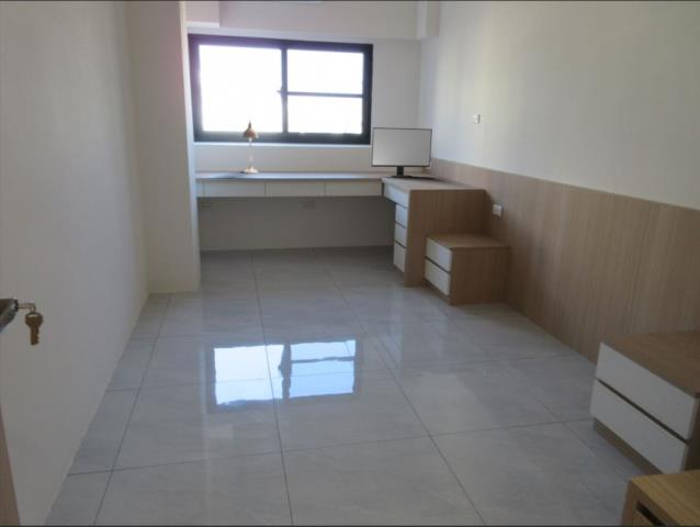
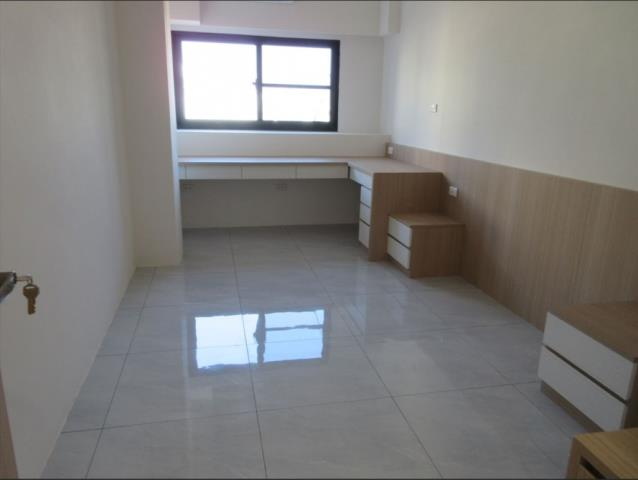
- computer monitor (400, 152)
- desk lamp (250, 146)
